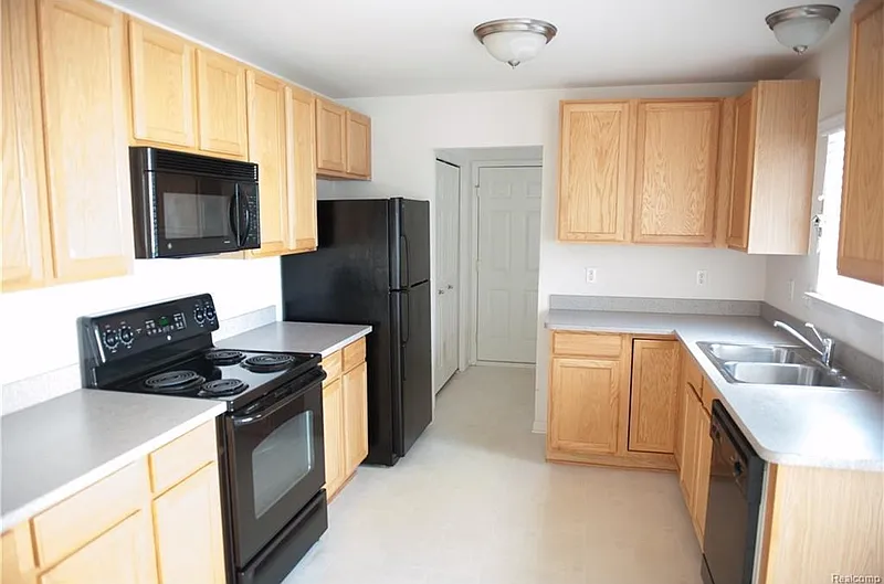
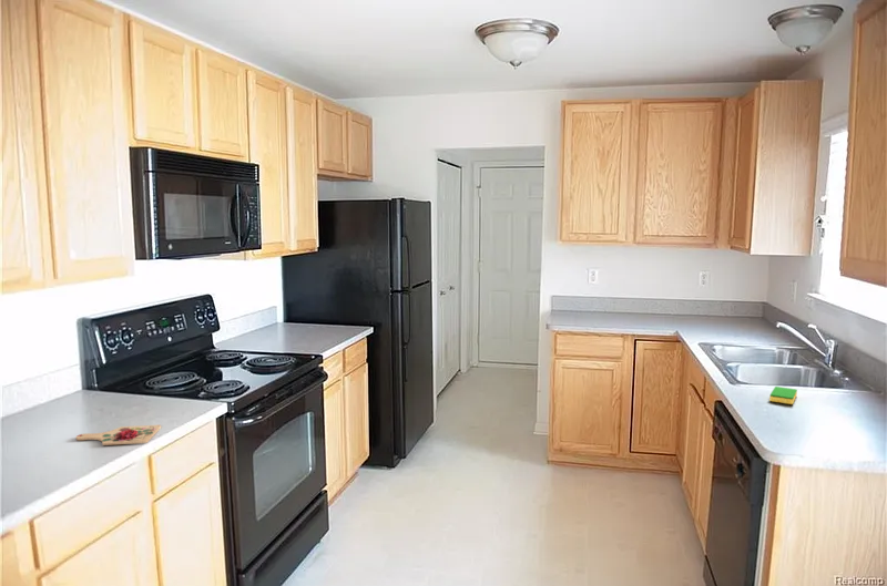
+ dish sponge (783, 394)
+ cutting board (115, 432)
